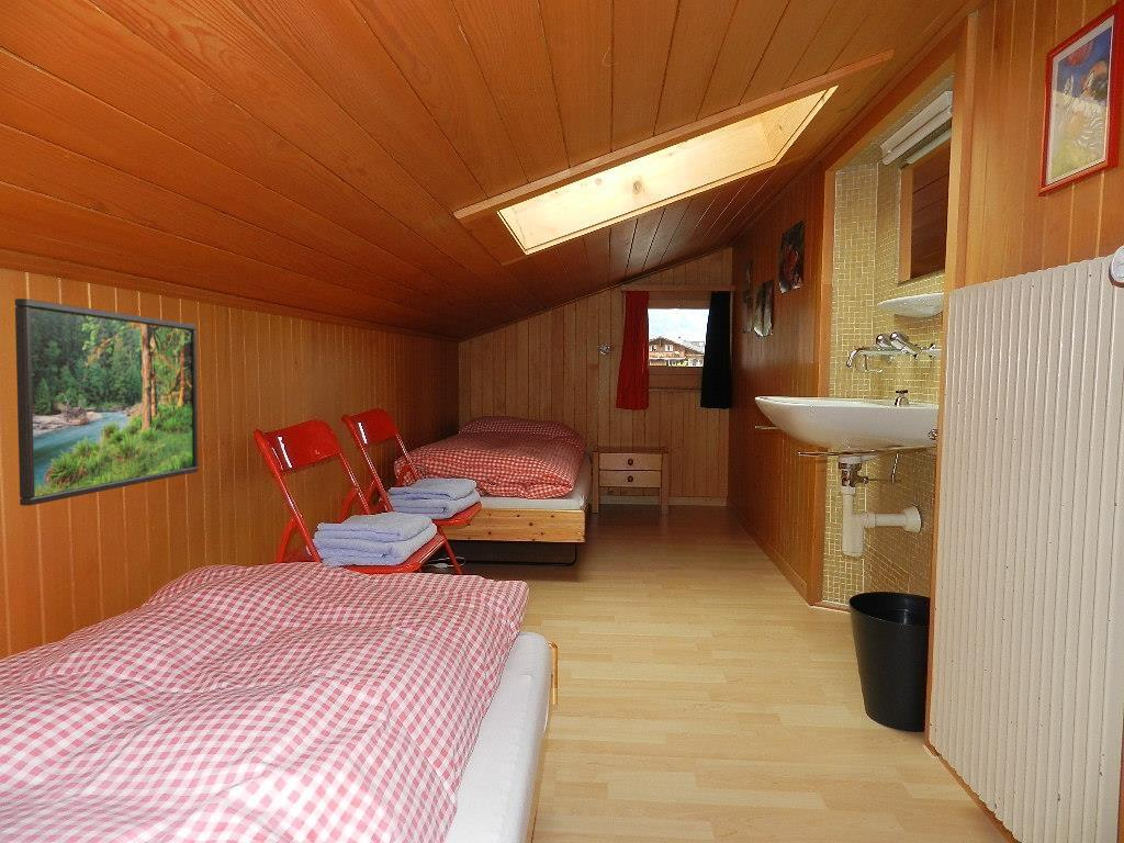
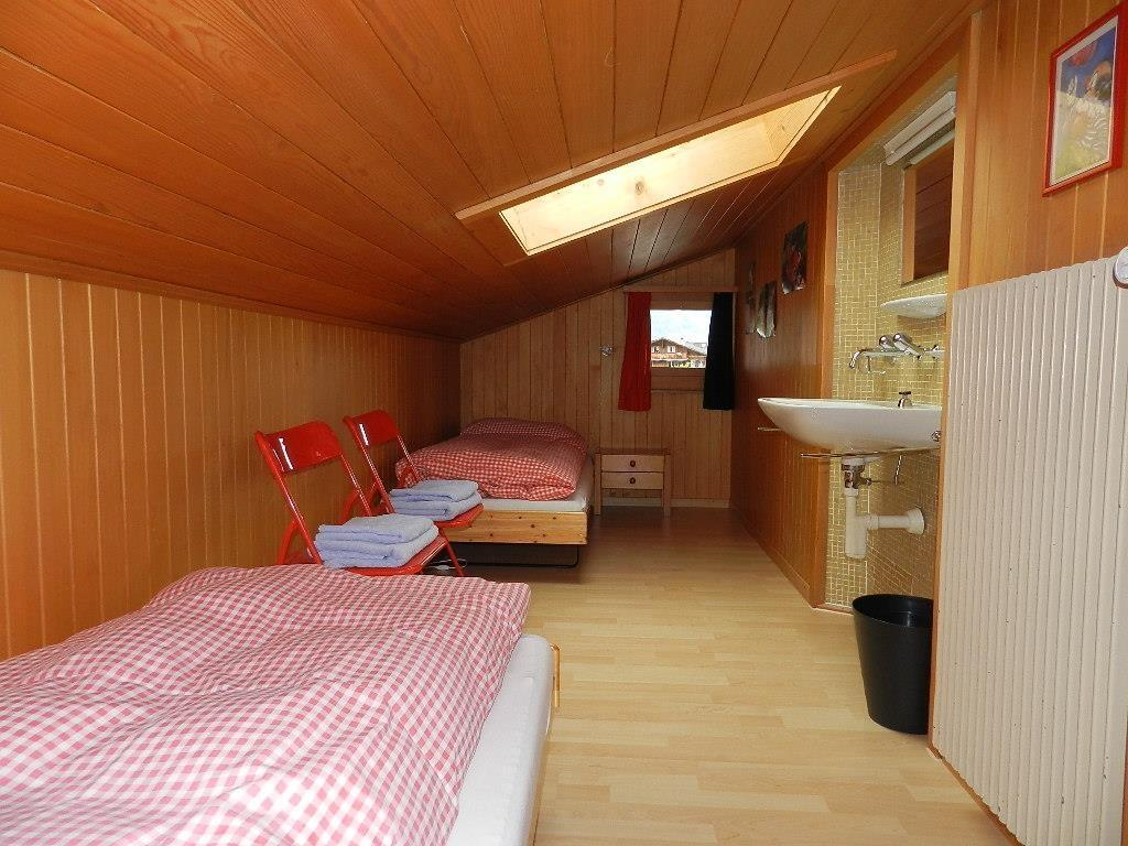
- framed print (122, 400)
